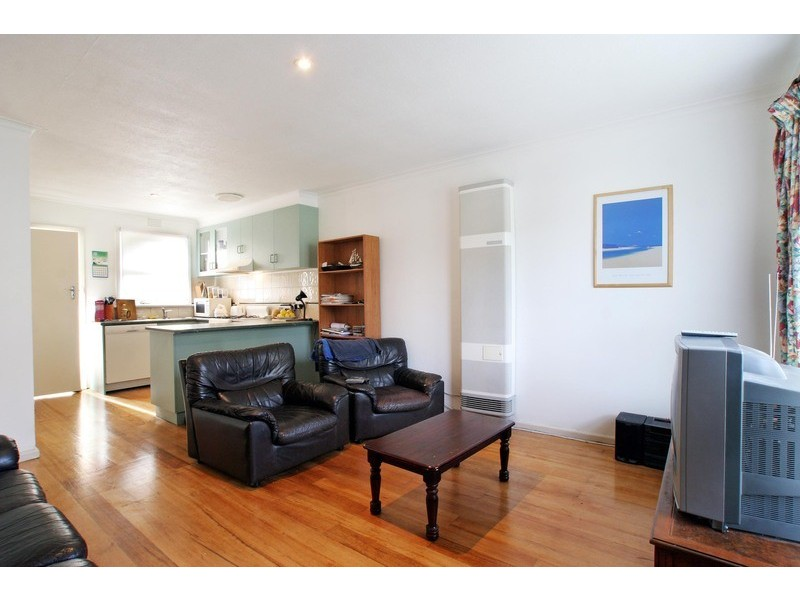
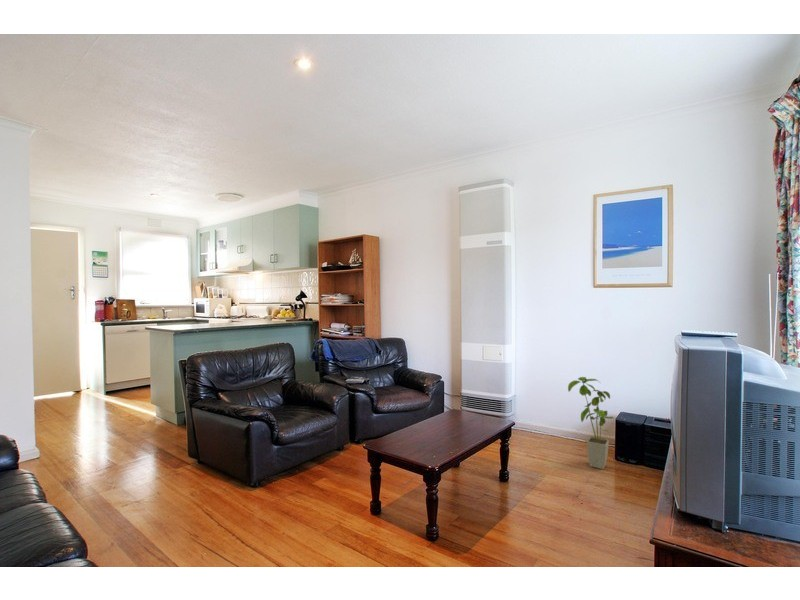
+ house plant (592, 423)
